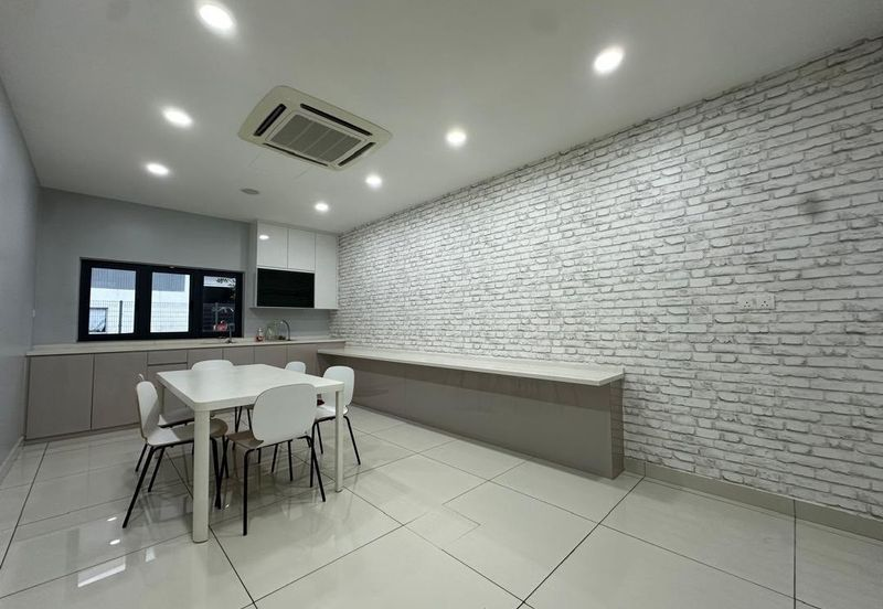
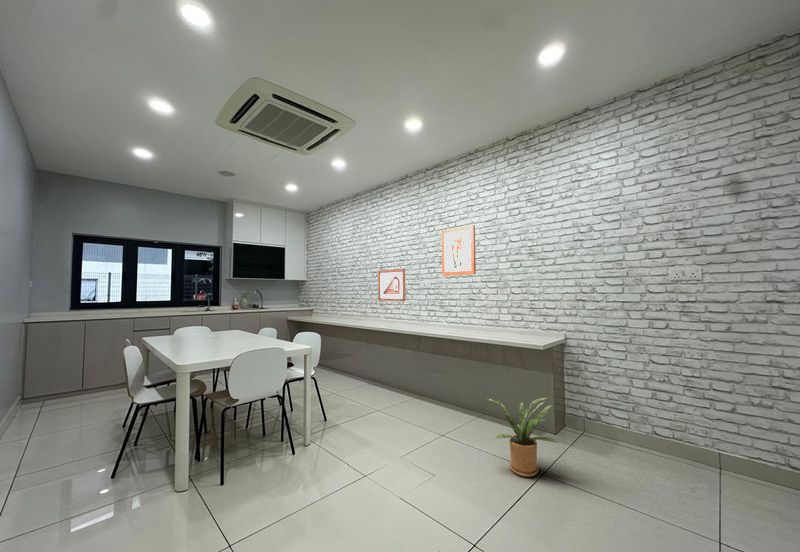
+ house plant (523, 430)
+ picture frame (391, 285)
+ wall art (457, 251)
